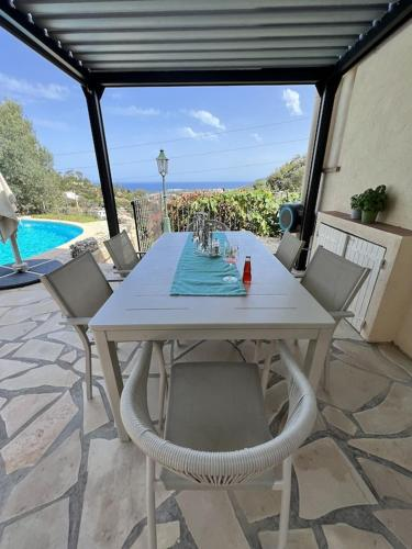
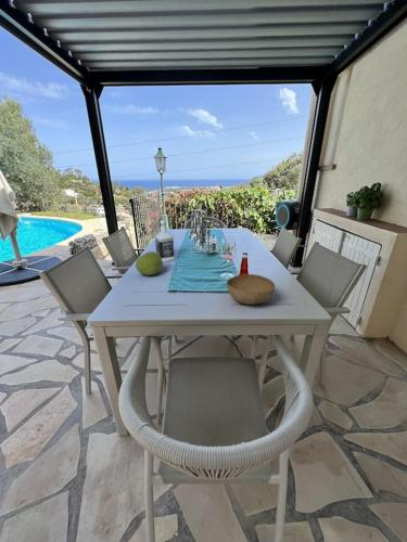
+ fruit (149, 263)
+ bottle (164, 240)
+ bowl (250, 291)
